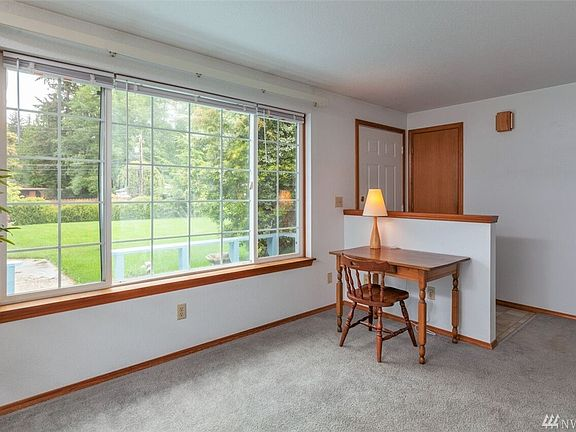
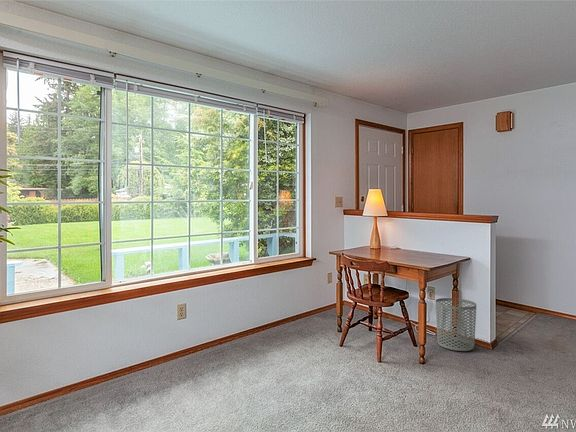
+ waste bin (456, 323)
